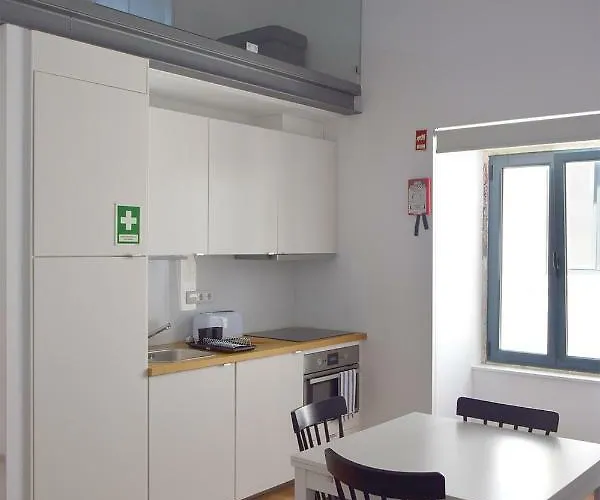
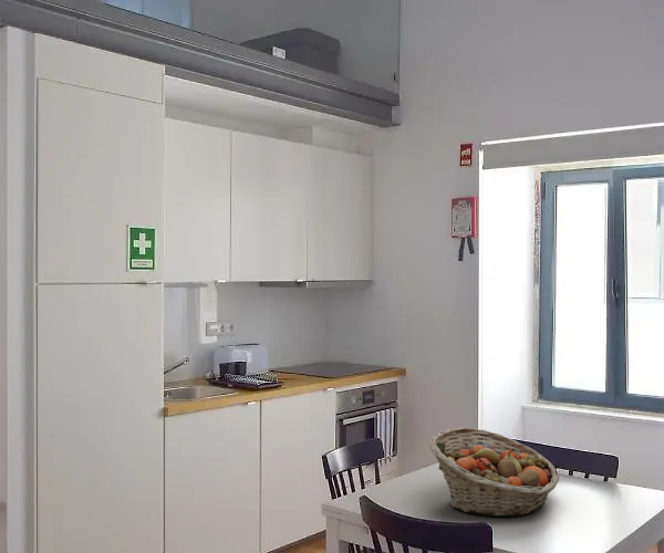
+ fruit basket (492, 469)
